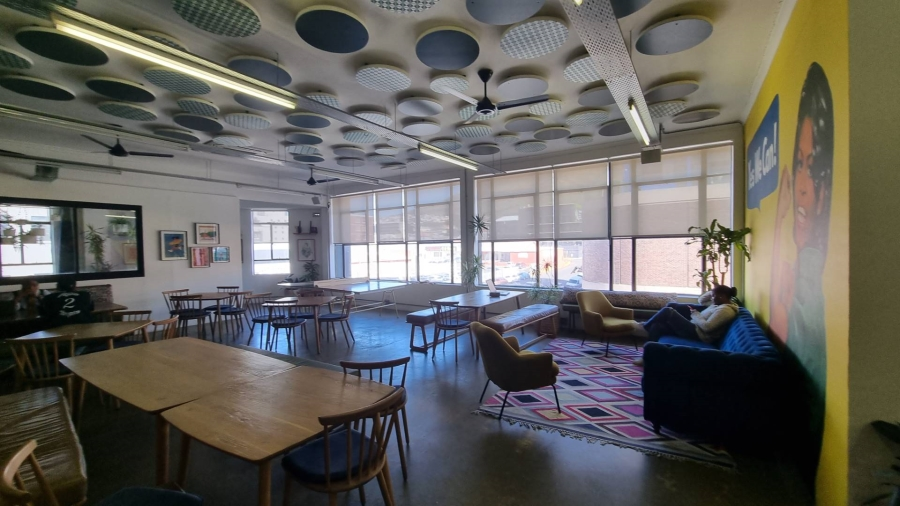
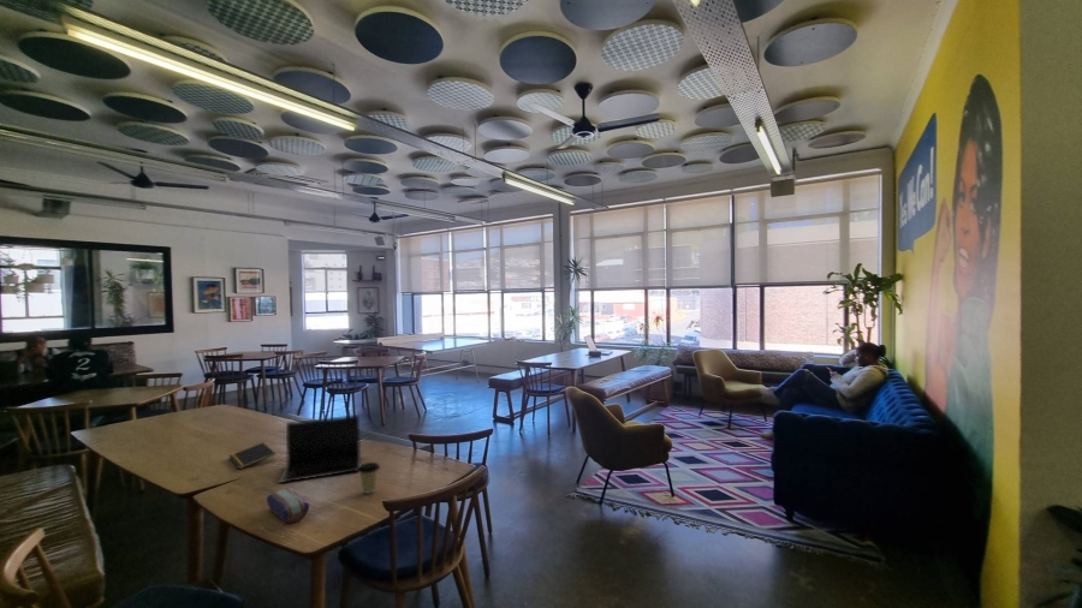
+ coffee cup (369, 477)
+ laptop (322, 446)
+ pencil case (287, 503)
+ notepad (251, 454)
